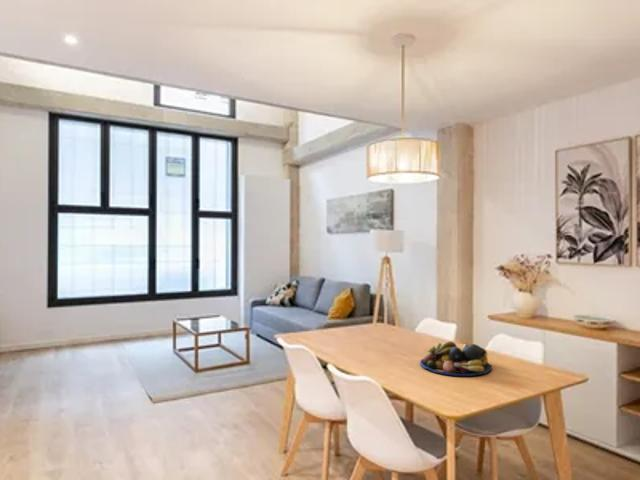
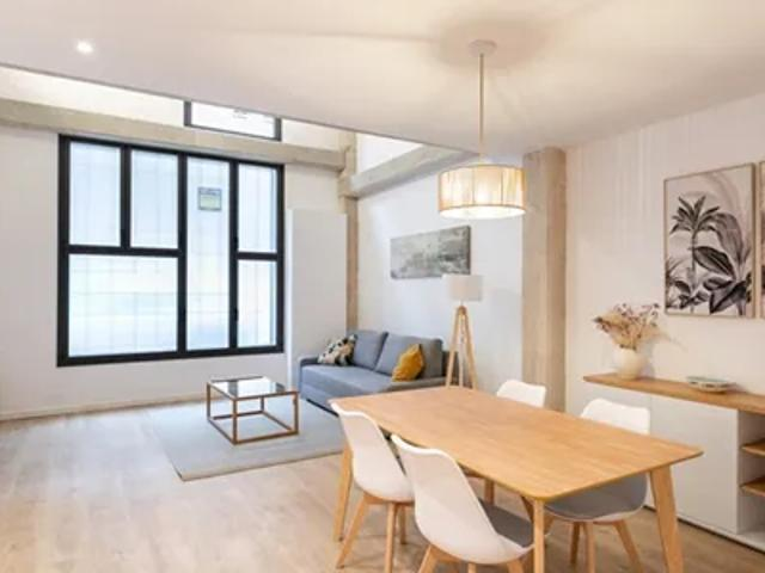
- fruit bowl (454, 353)
